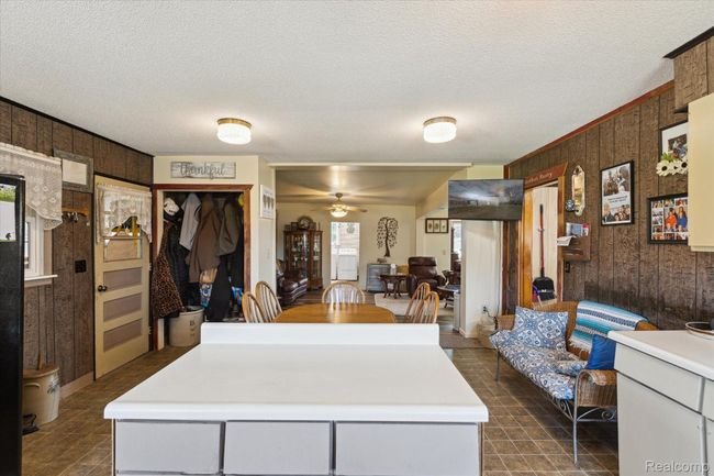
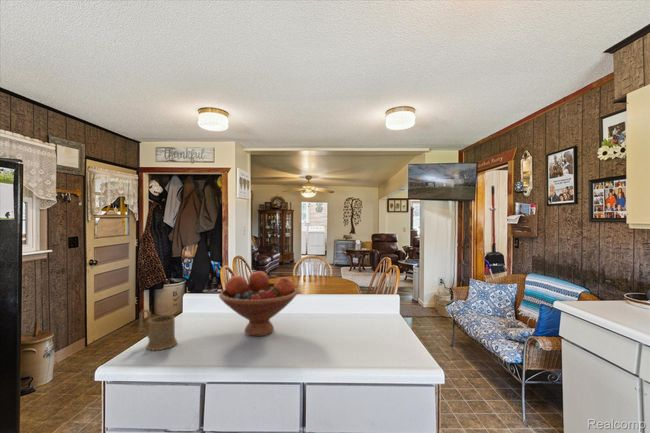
+ mug (157, 327)
+ fruit bowl (259, 303)
